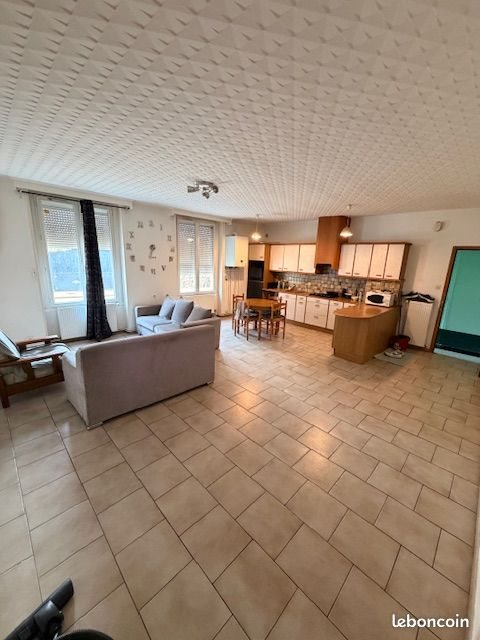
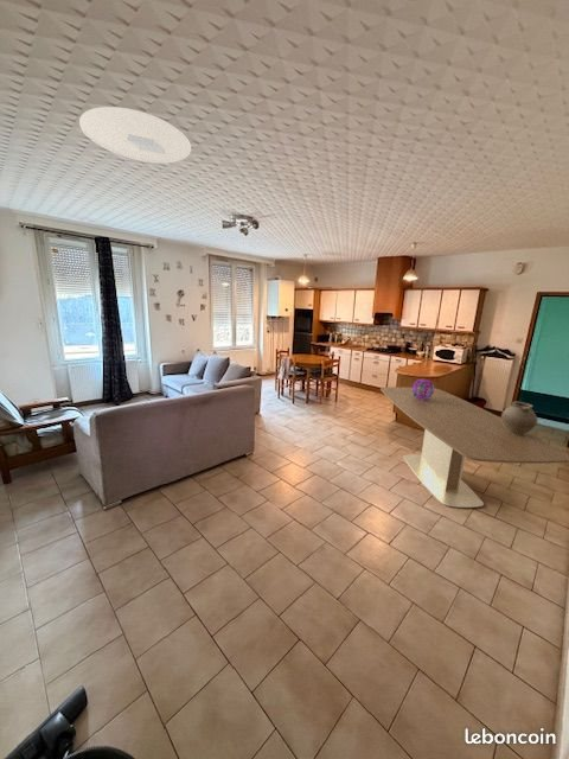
+ ceramic pot (518, 417)
+ decorative sphere (423, 389)
+ ceiling light (139, 134)
+ dining table (442, 445)
